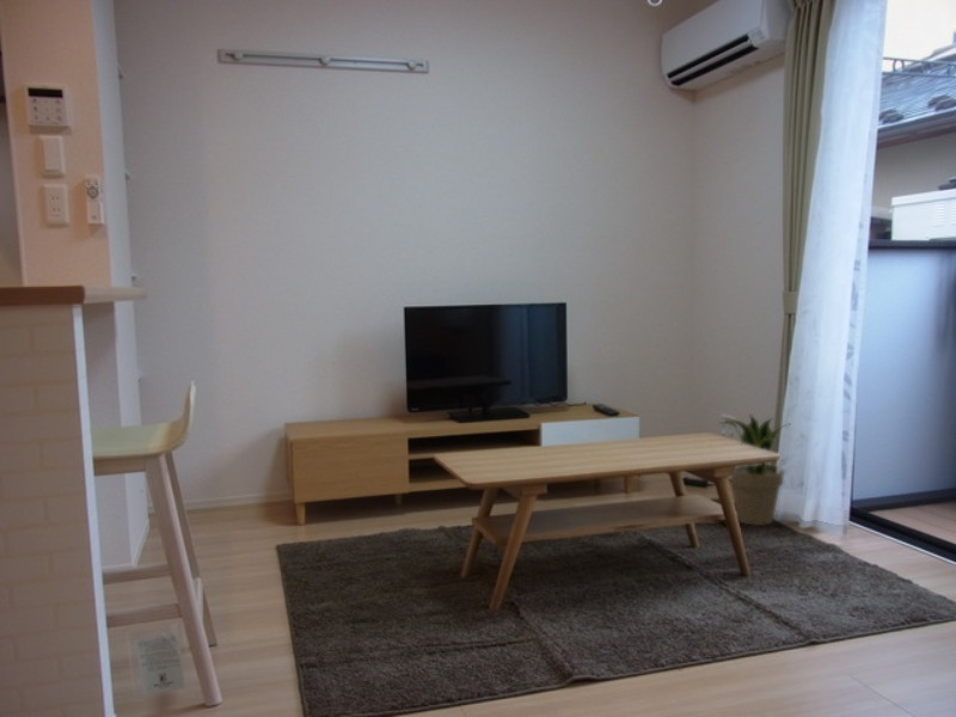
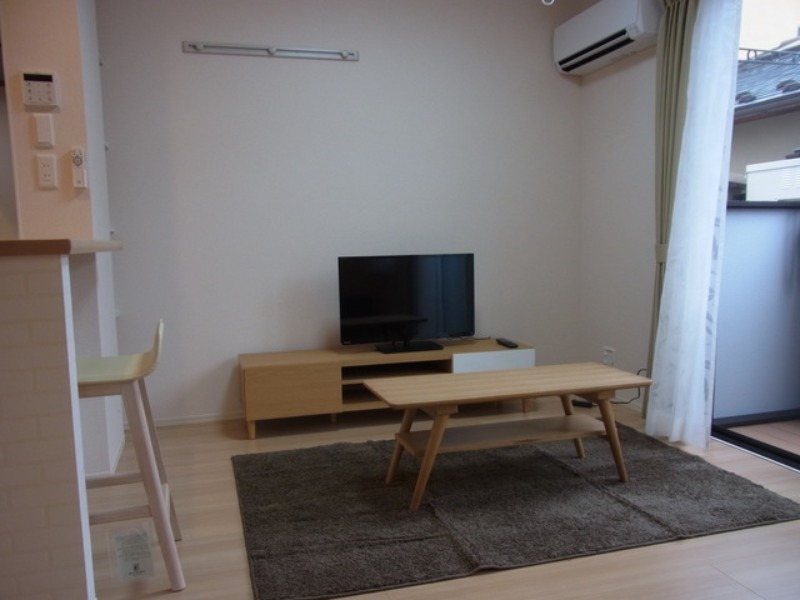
- potted plant (754, 467)
